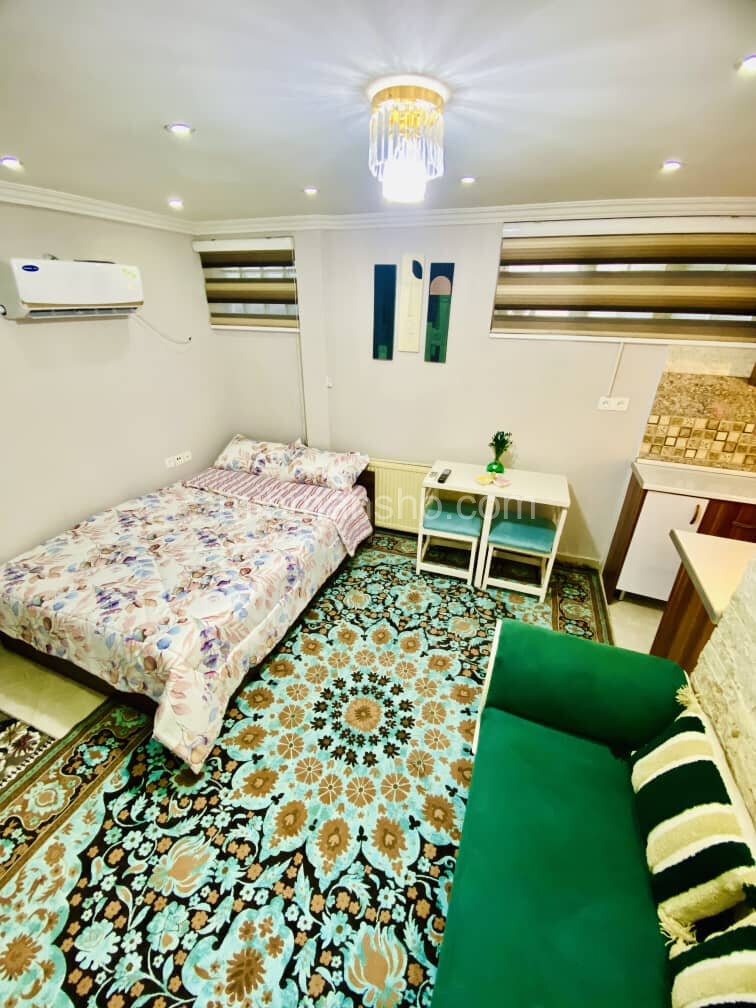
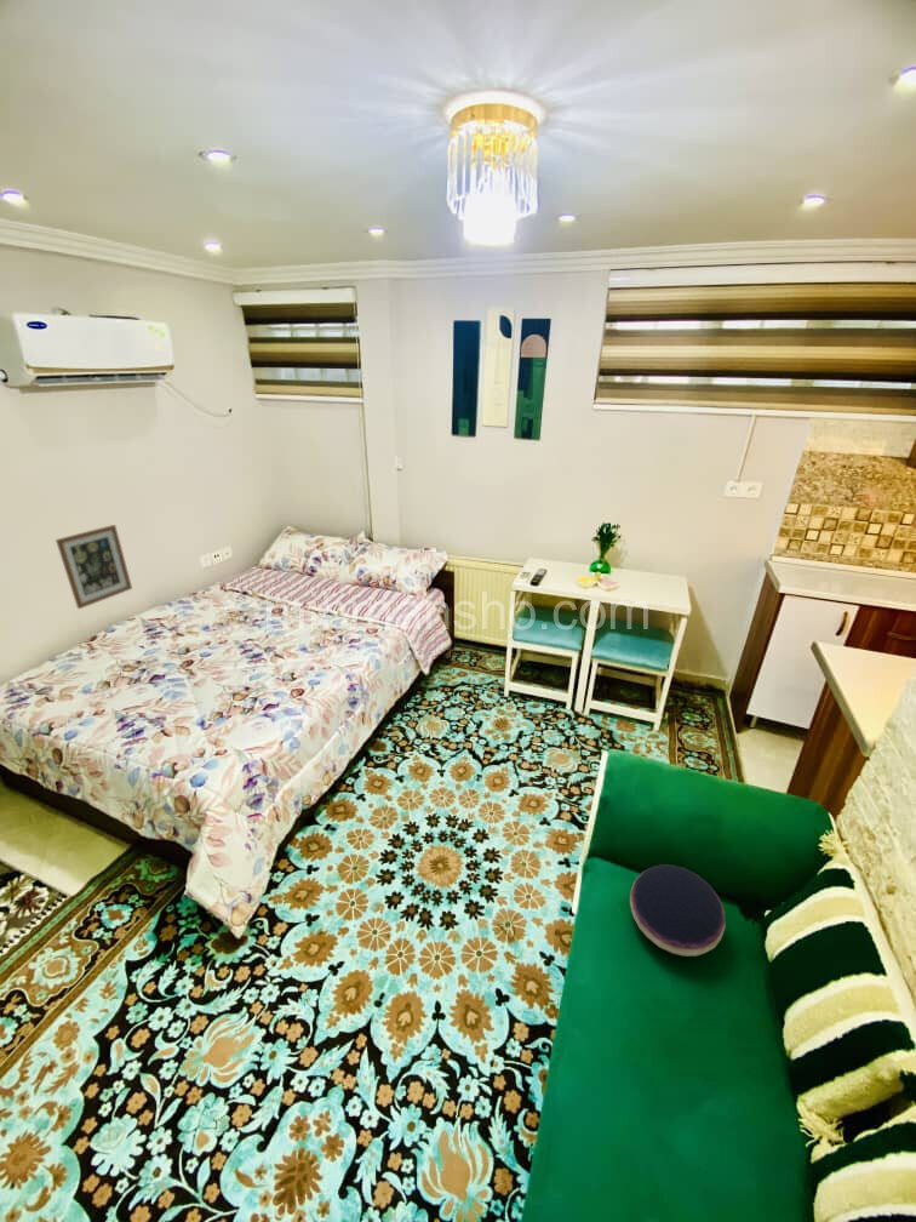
+ cushion (676, 907)
+ wall art (96, 565)
